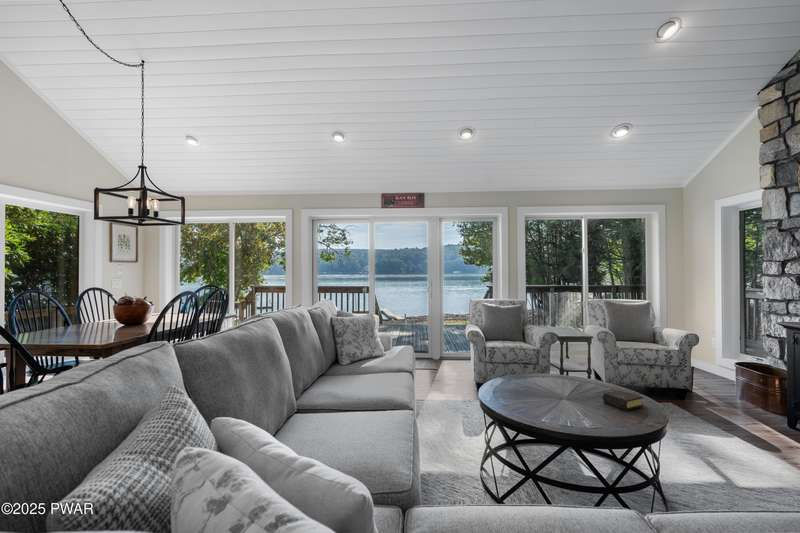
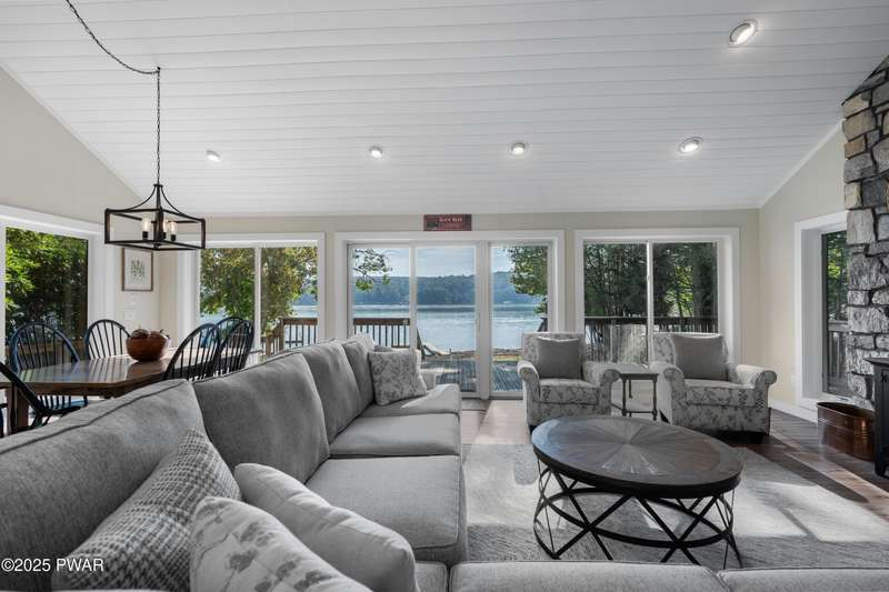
- book (622, 399)
